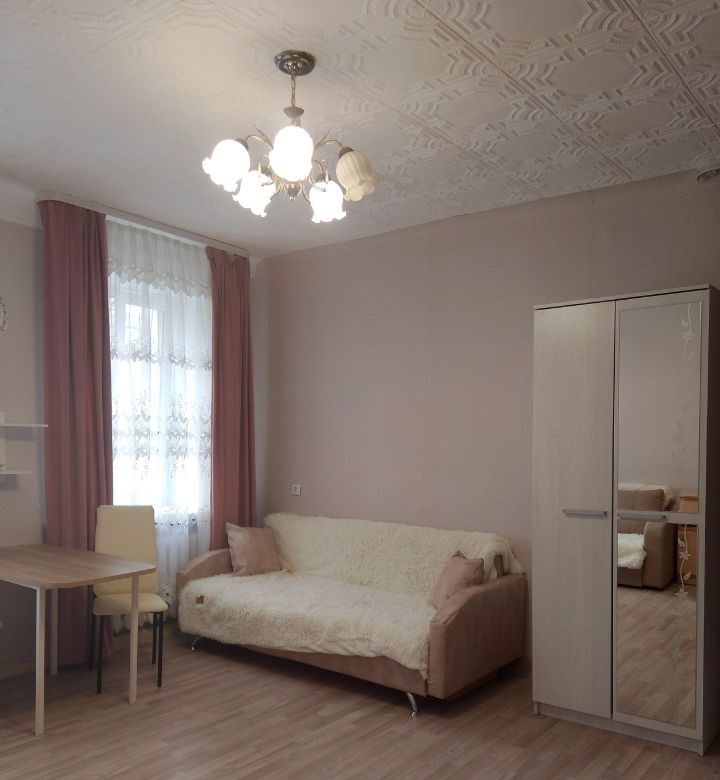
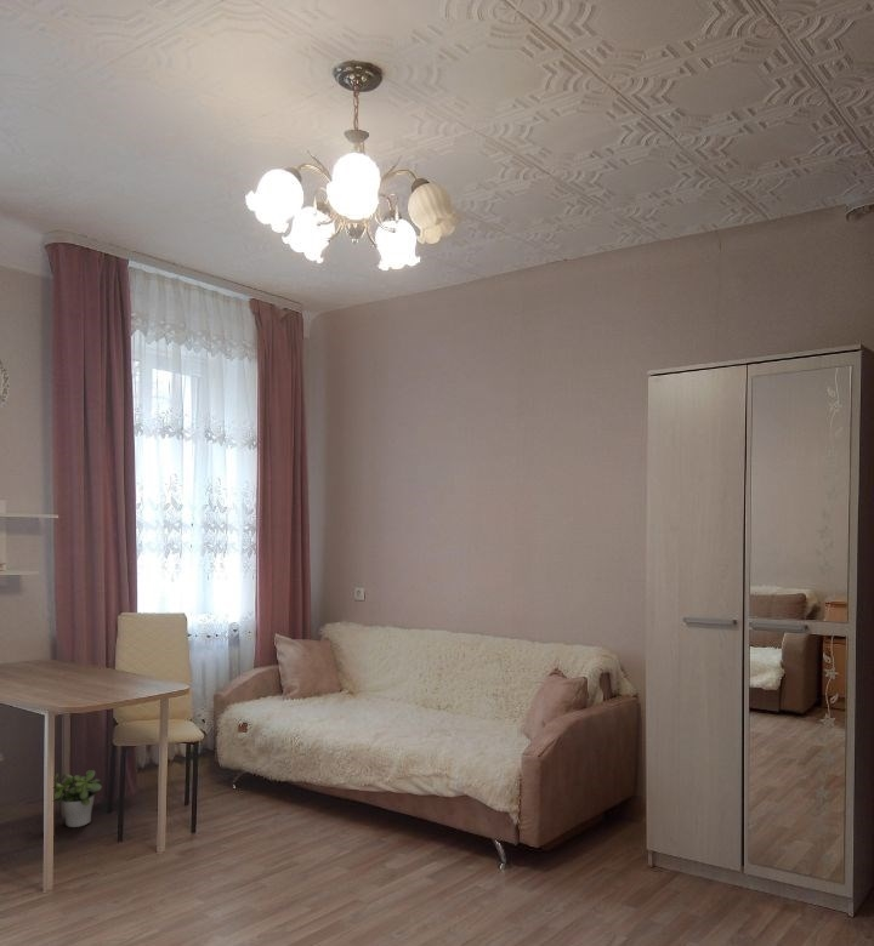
+ potted plant (73, 798)
